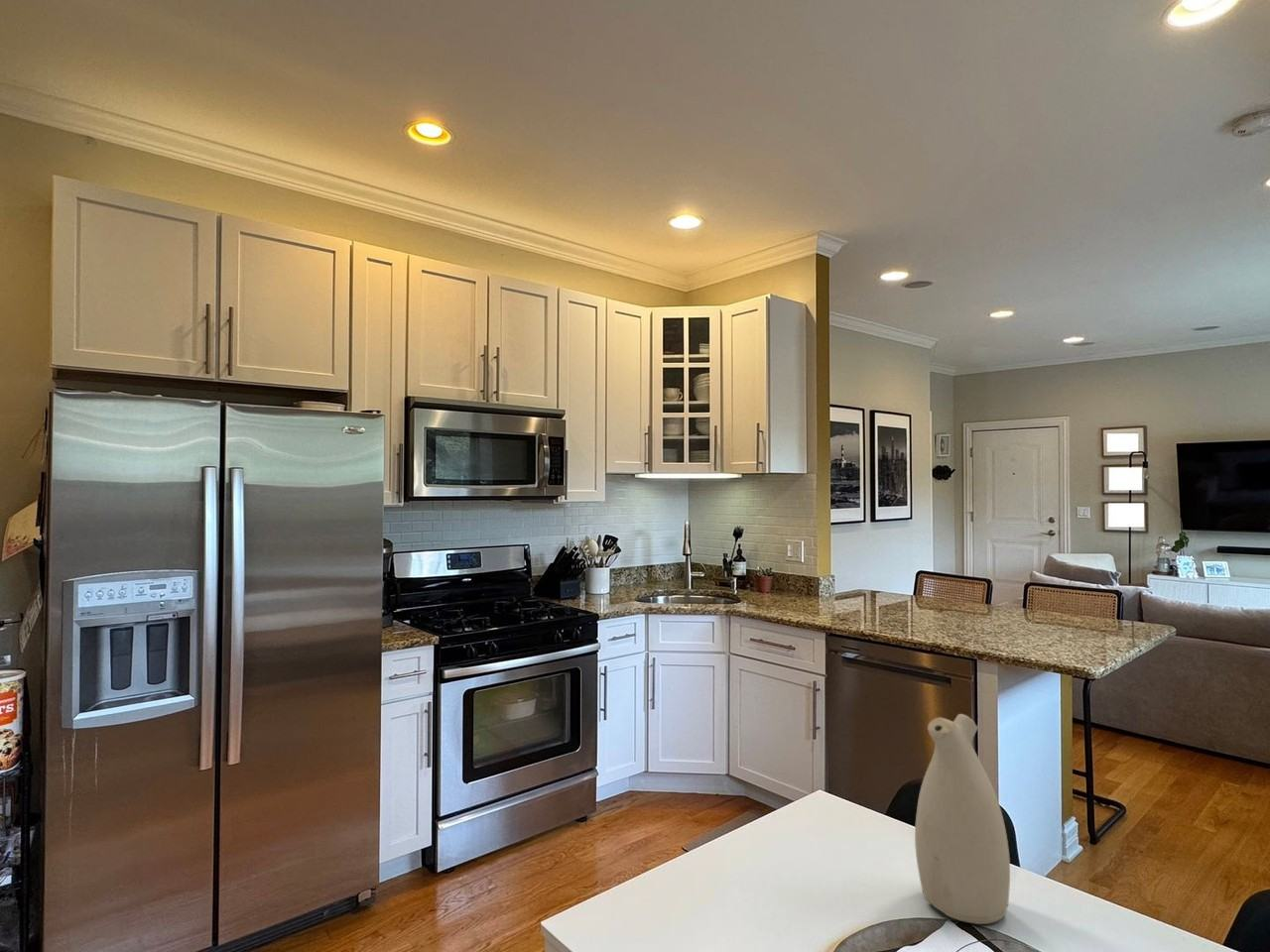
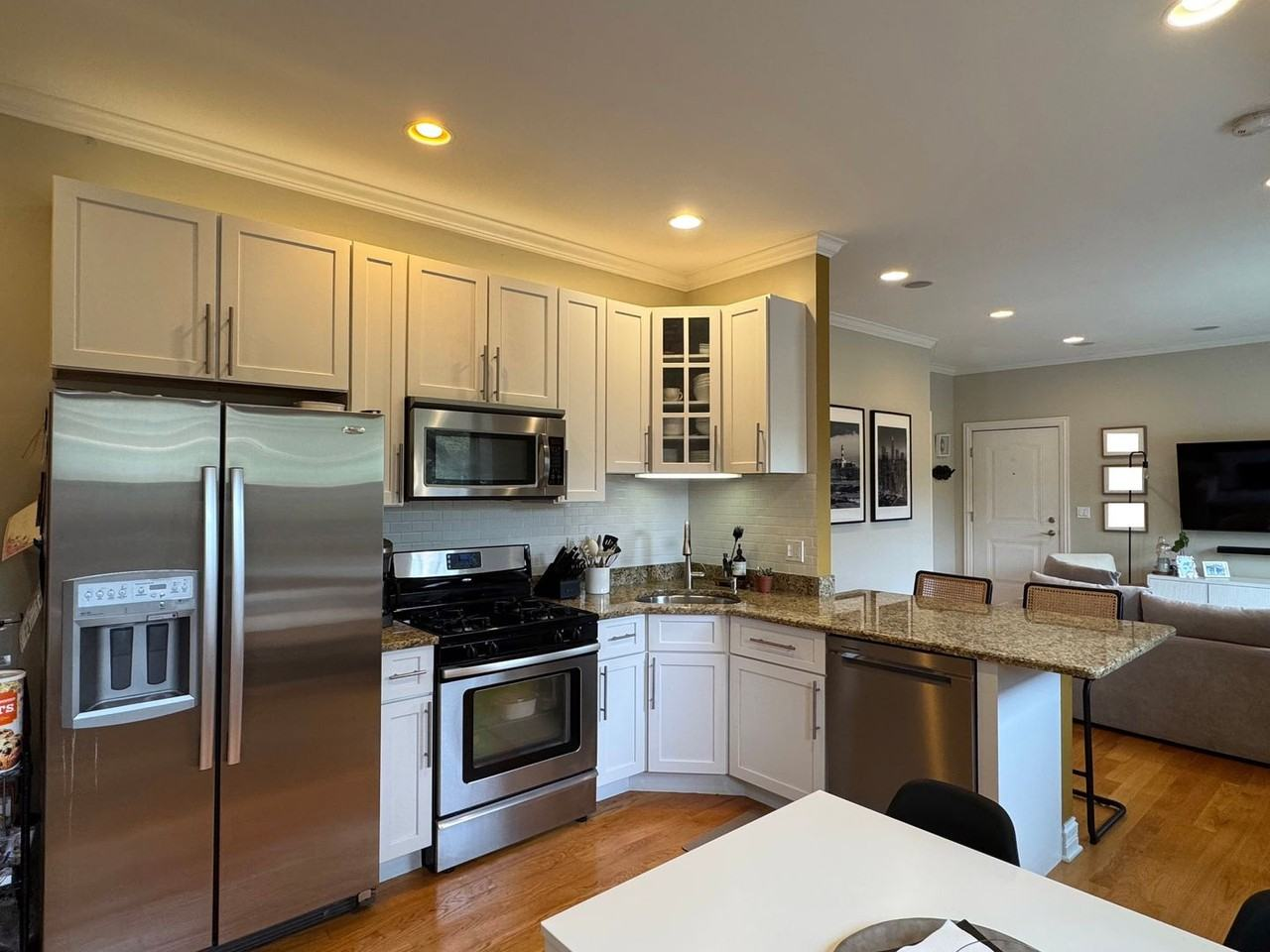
- vase (960, 810)
